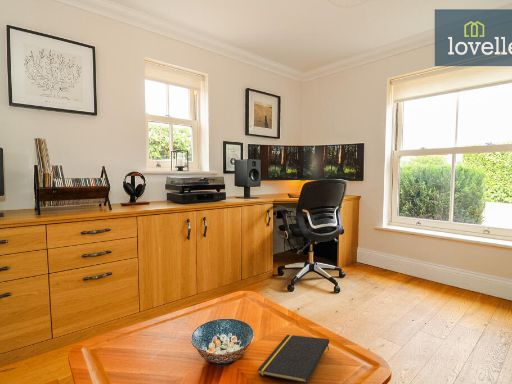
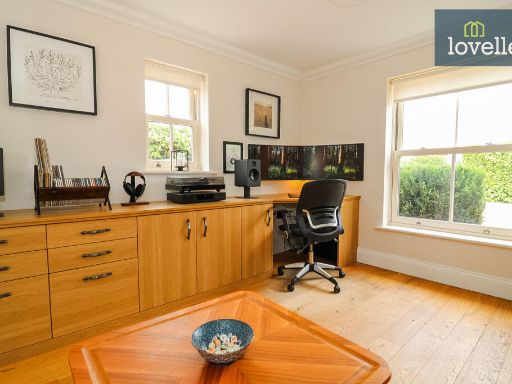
- notepad (295, 355)
